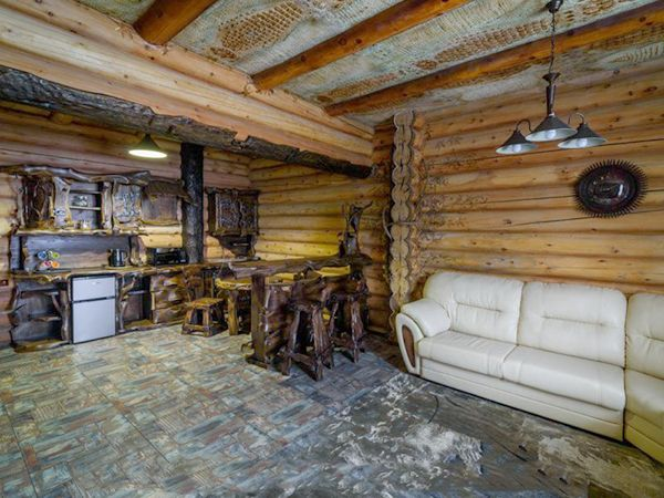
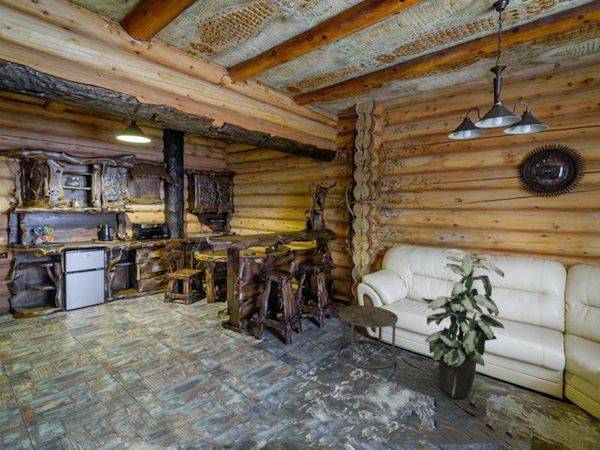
+ indoor plant (458, 320)
+ side table (367, 340)
